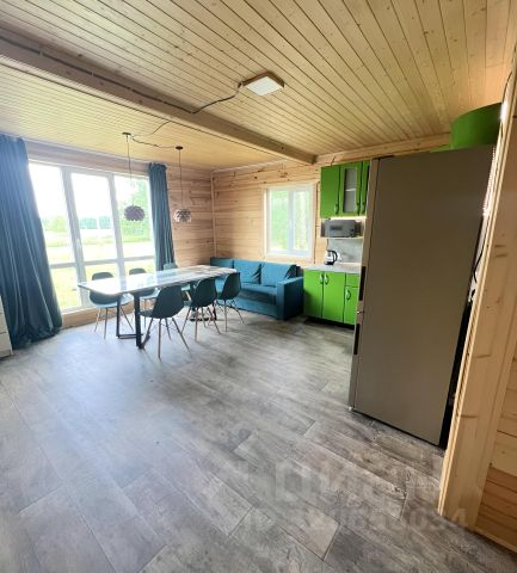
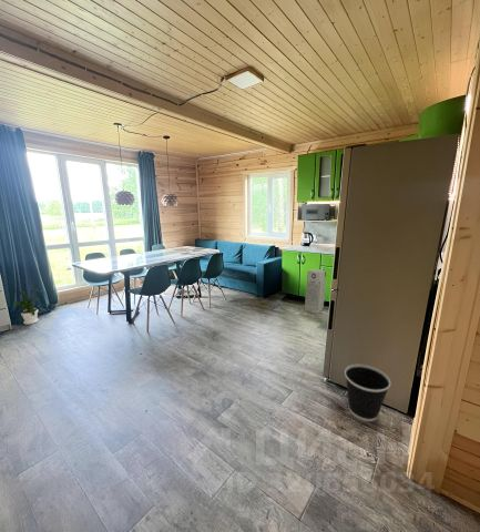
+ air purifier (316, 289)
+ house plant (27, 305)
+ wastebasket (365, 393)
